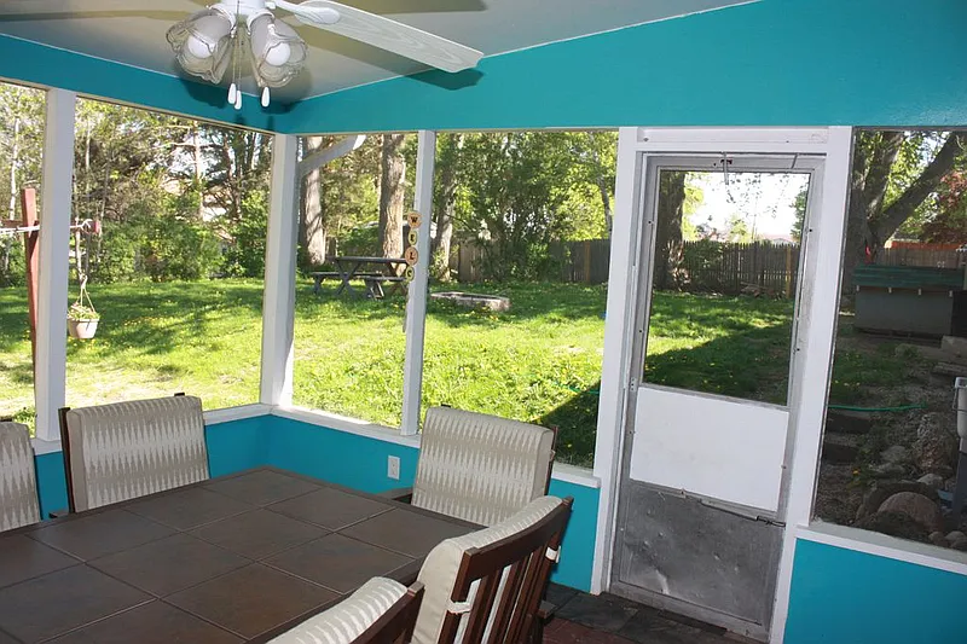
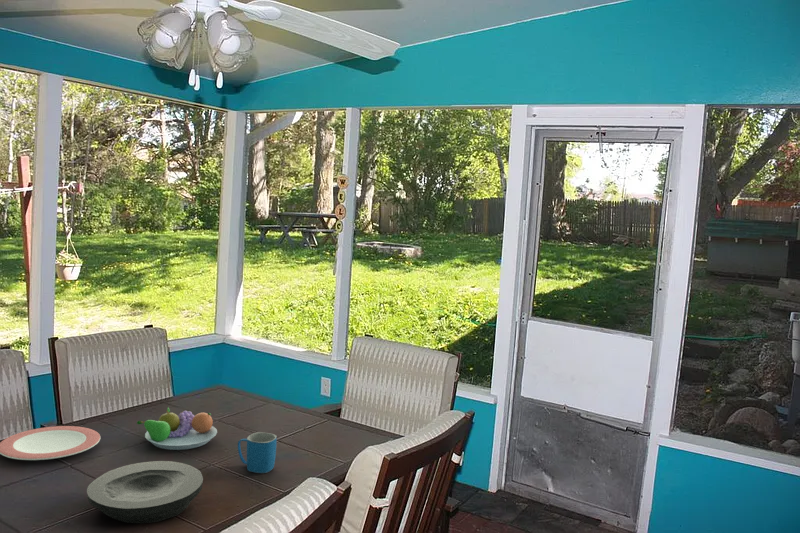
+ mug (256, 451)
+ plate (50, 444)
+ fruit bowl (178, 426)
+ plate (146, 494)
